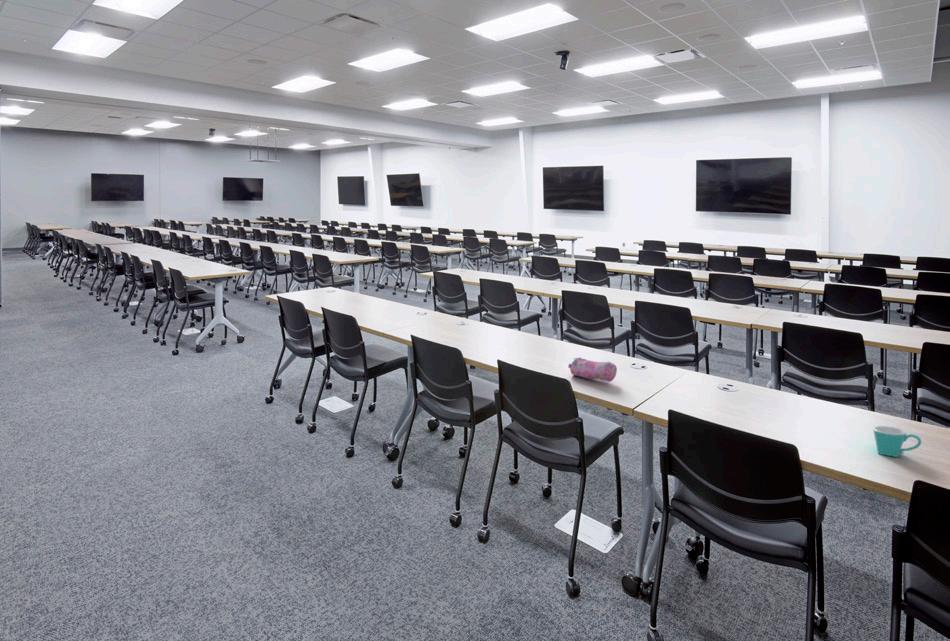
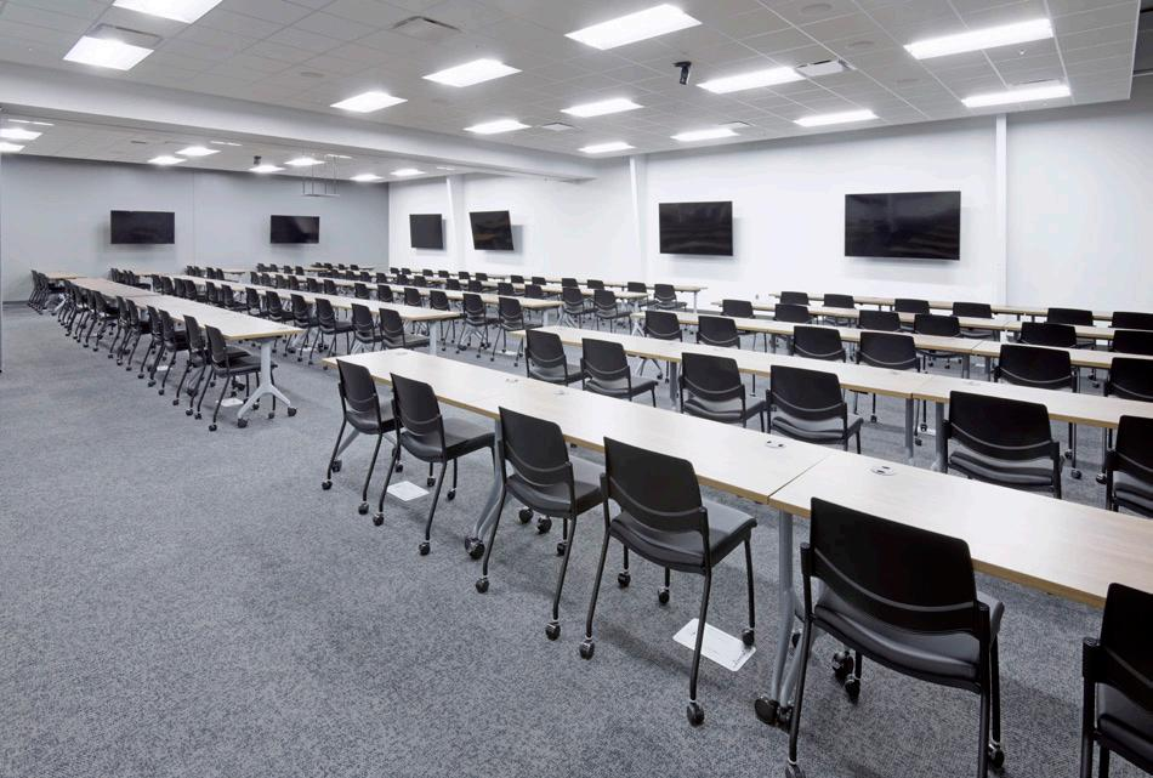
- pencil case (592, 369)
- mug (896, 442)
